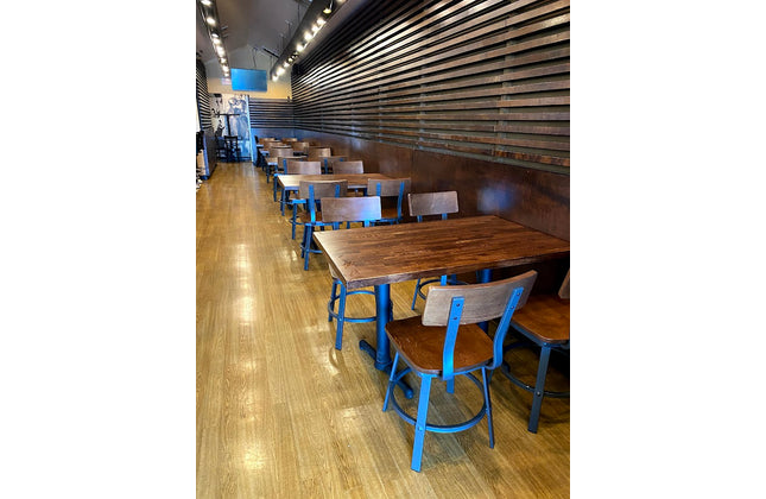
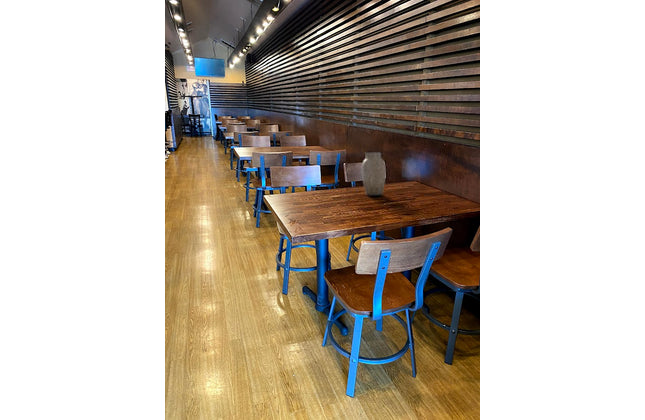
+ vase (373, 173)
